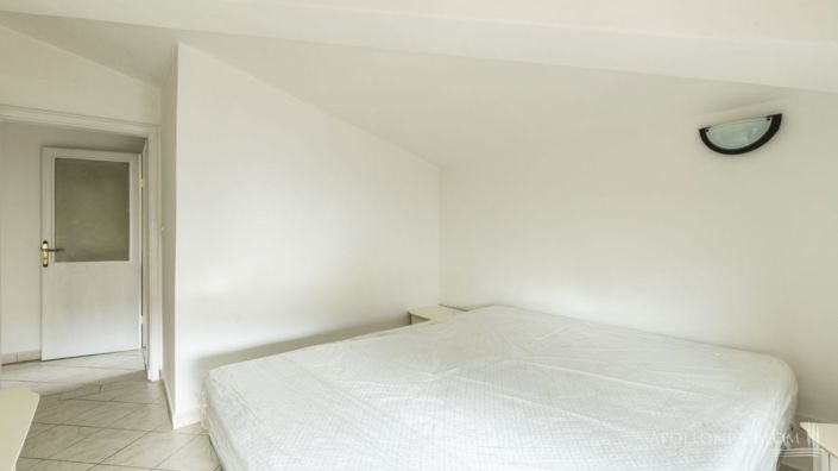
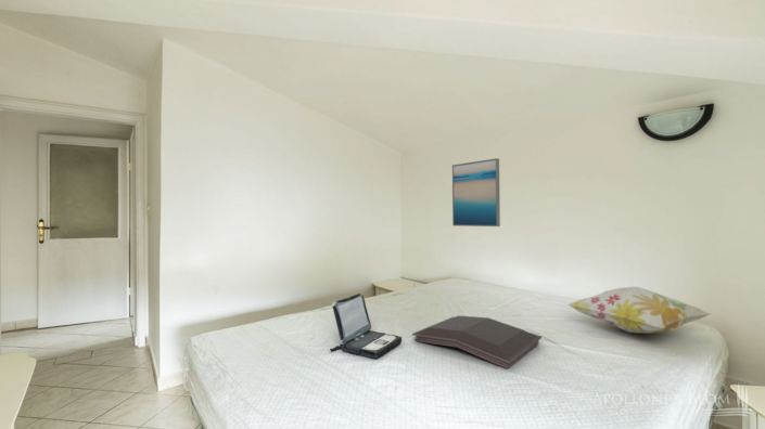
+ wall art (474, 194)
+ serving tray (475, 333)
+ laptop (366, 323)
+ decorative pillow (635, 309)
